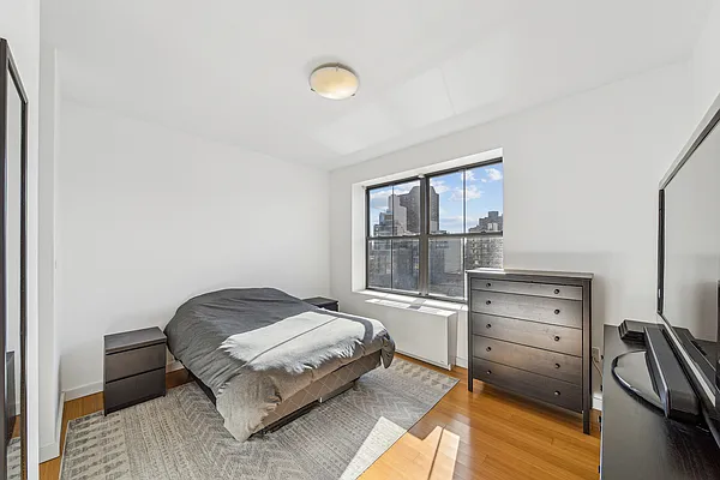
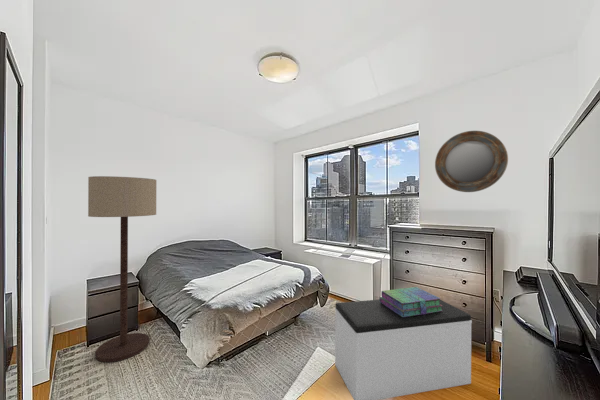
+ floor lamp (124, 263)
+ stack of books (409, 300)
+ home mirror (468, 161)
+ bench (399, 340)
